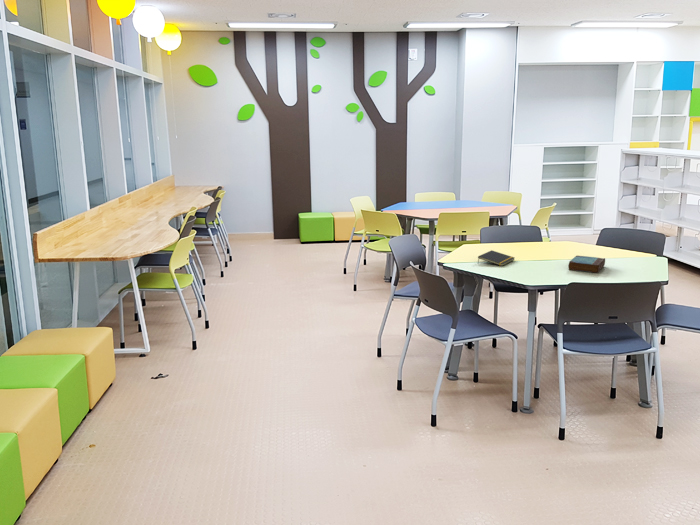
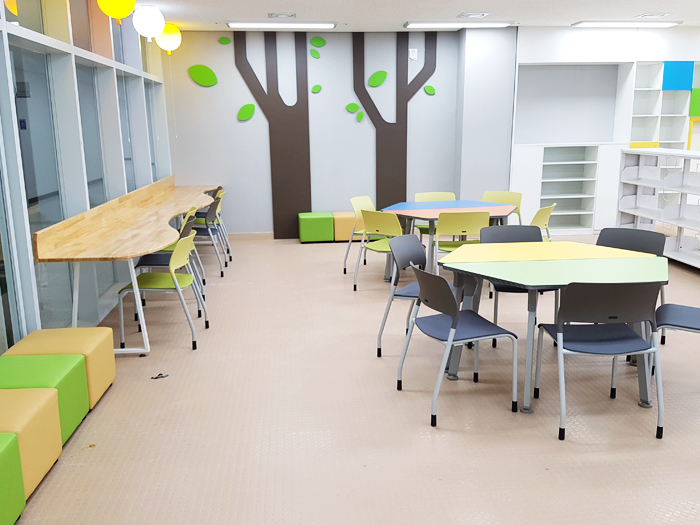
- book (586, 263)
- notepad (496, 257)
